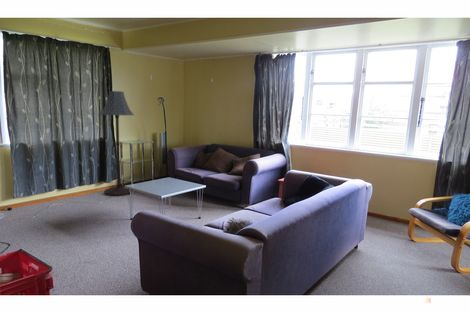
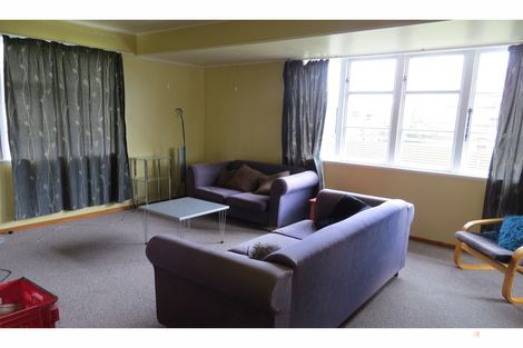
- floor lamp (117, 143)
